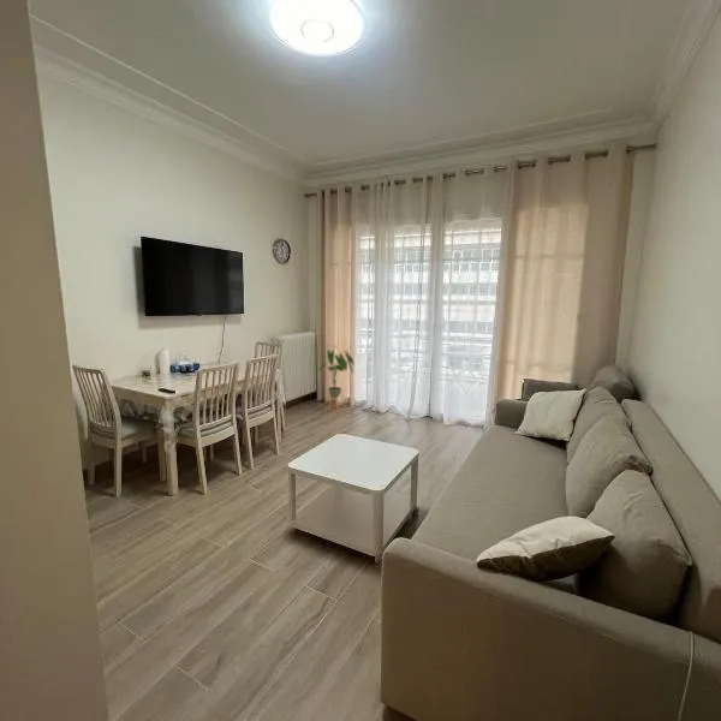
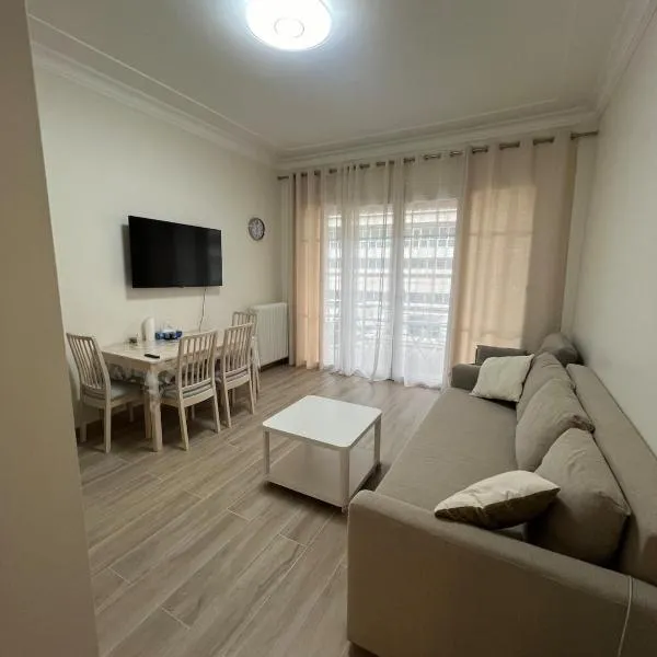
- house plant (336, 379)
